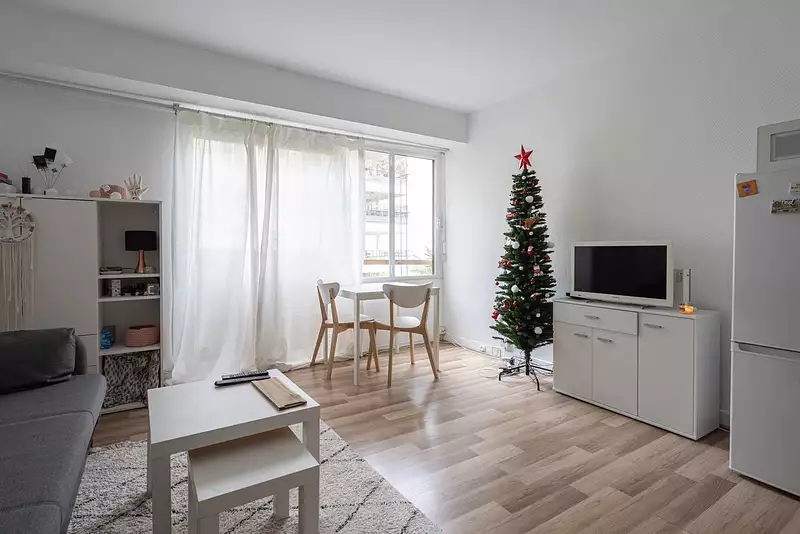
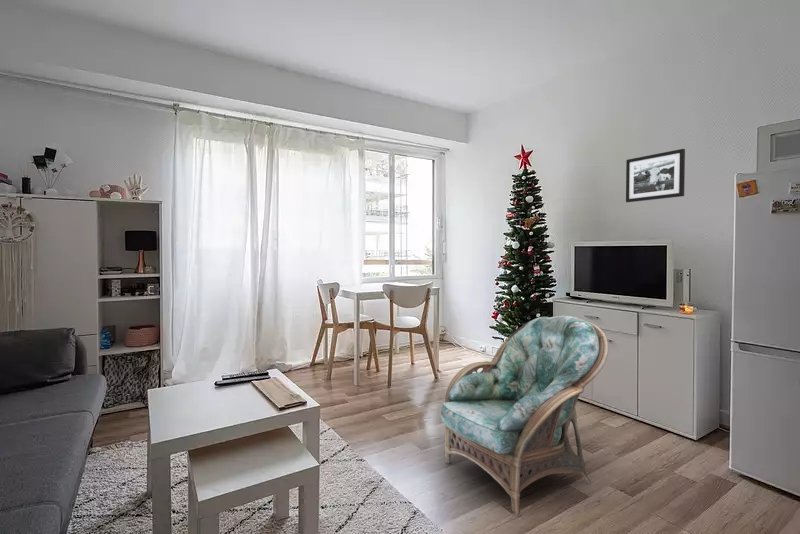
+ armchair (523, 395)
+ picture frame (653, 177)
